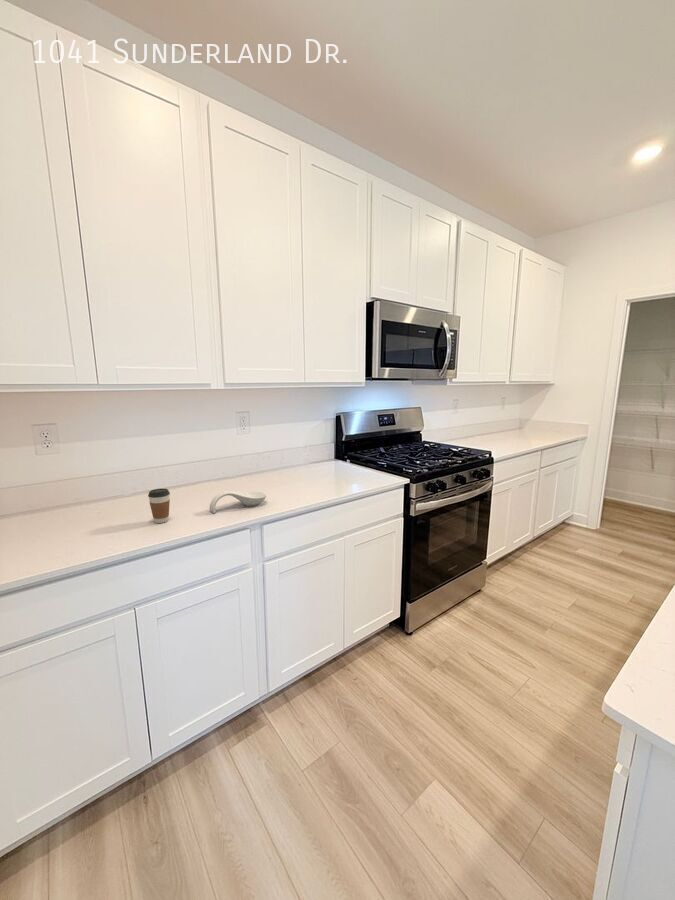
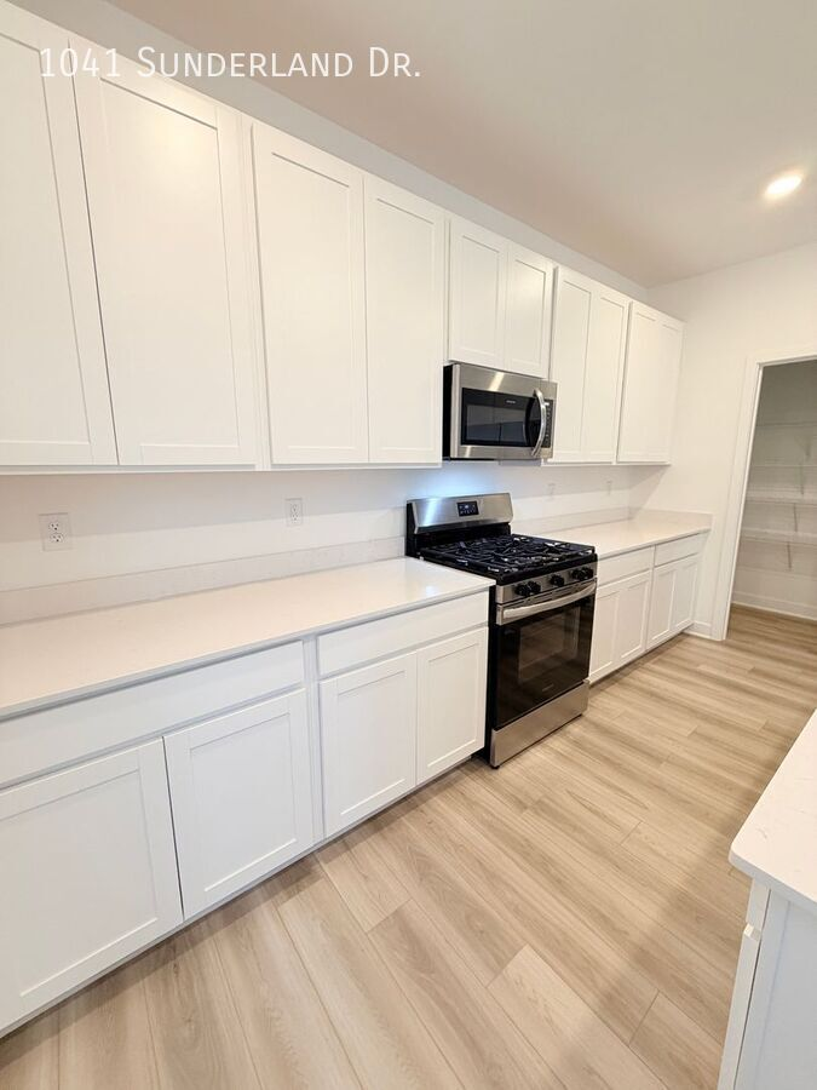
- coffee cup (160, 505)
- spoon rest (239, 498)
